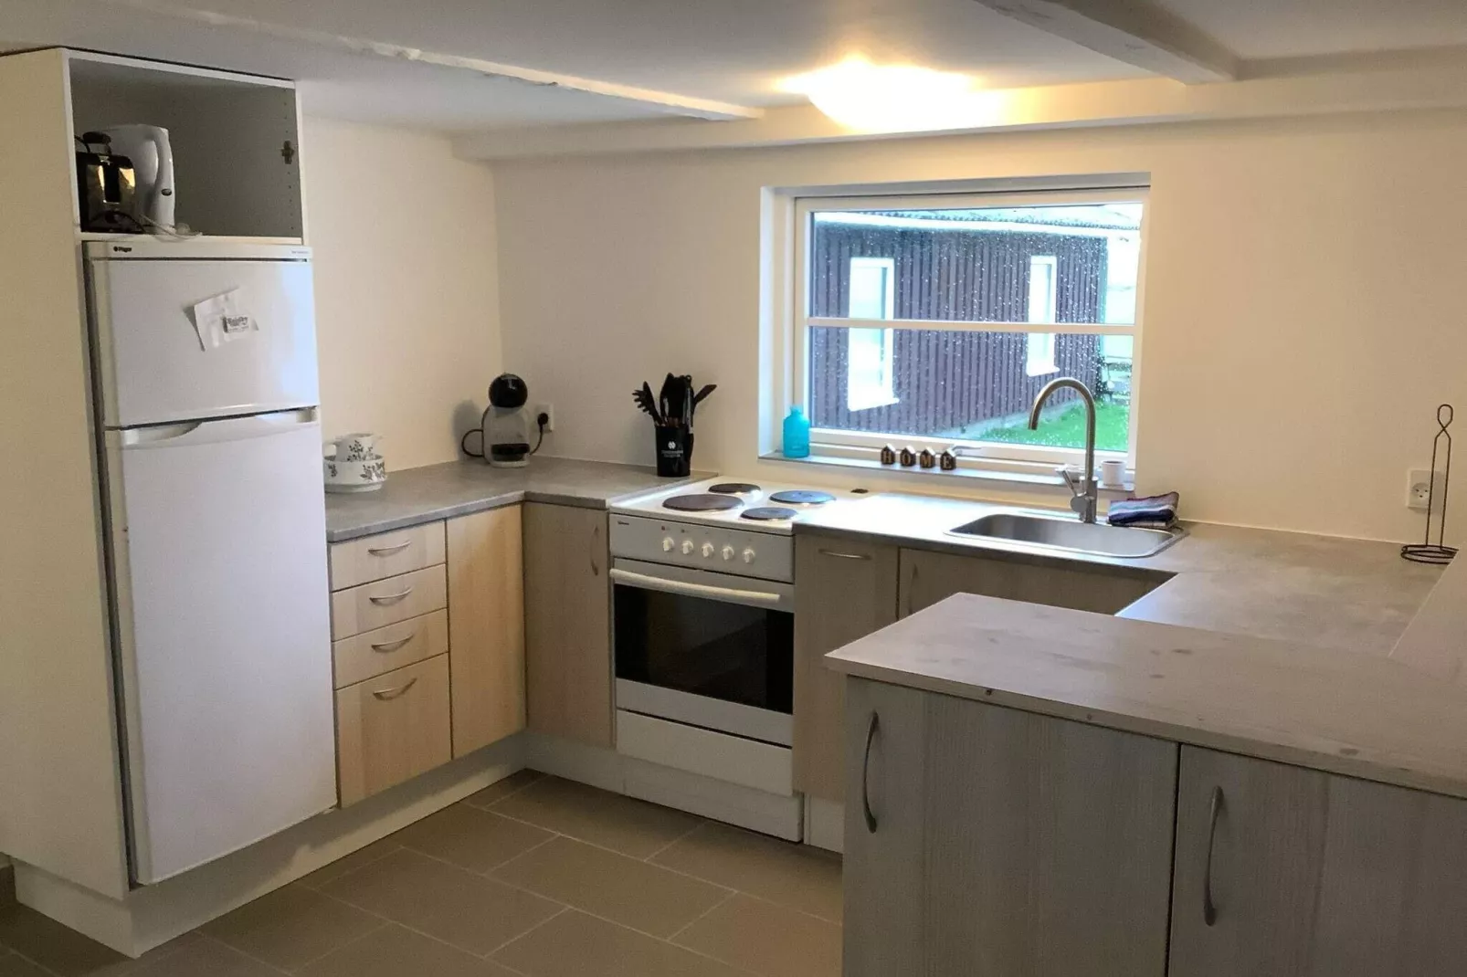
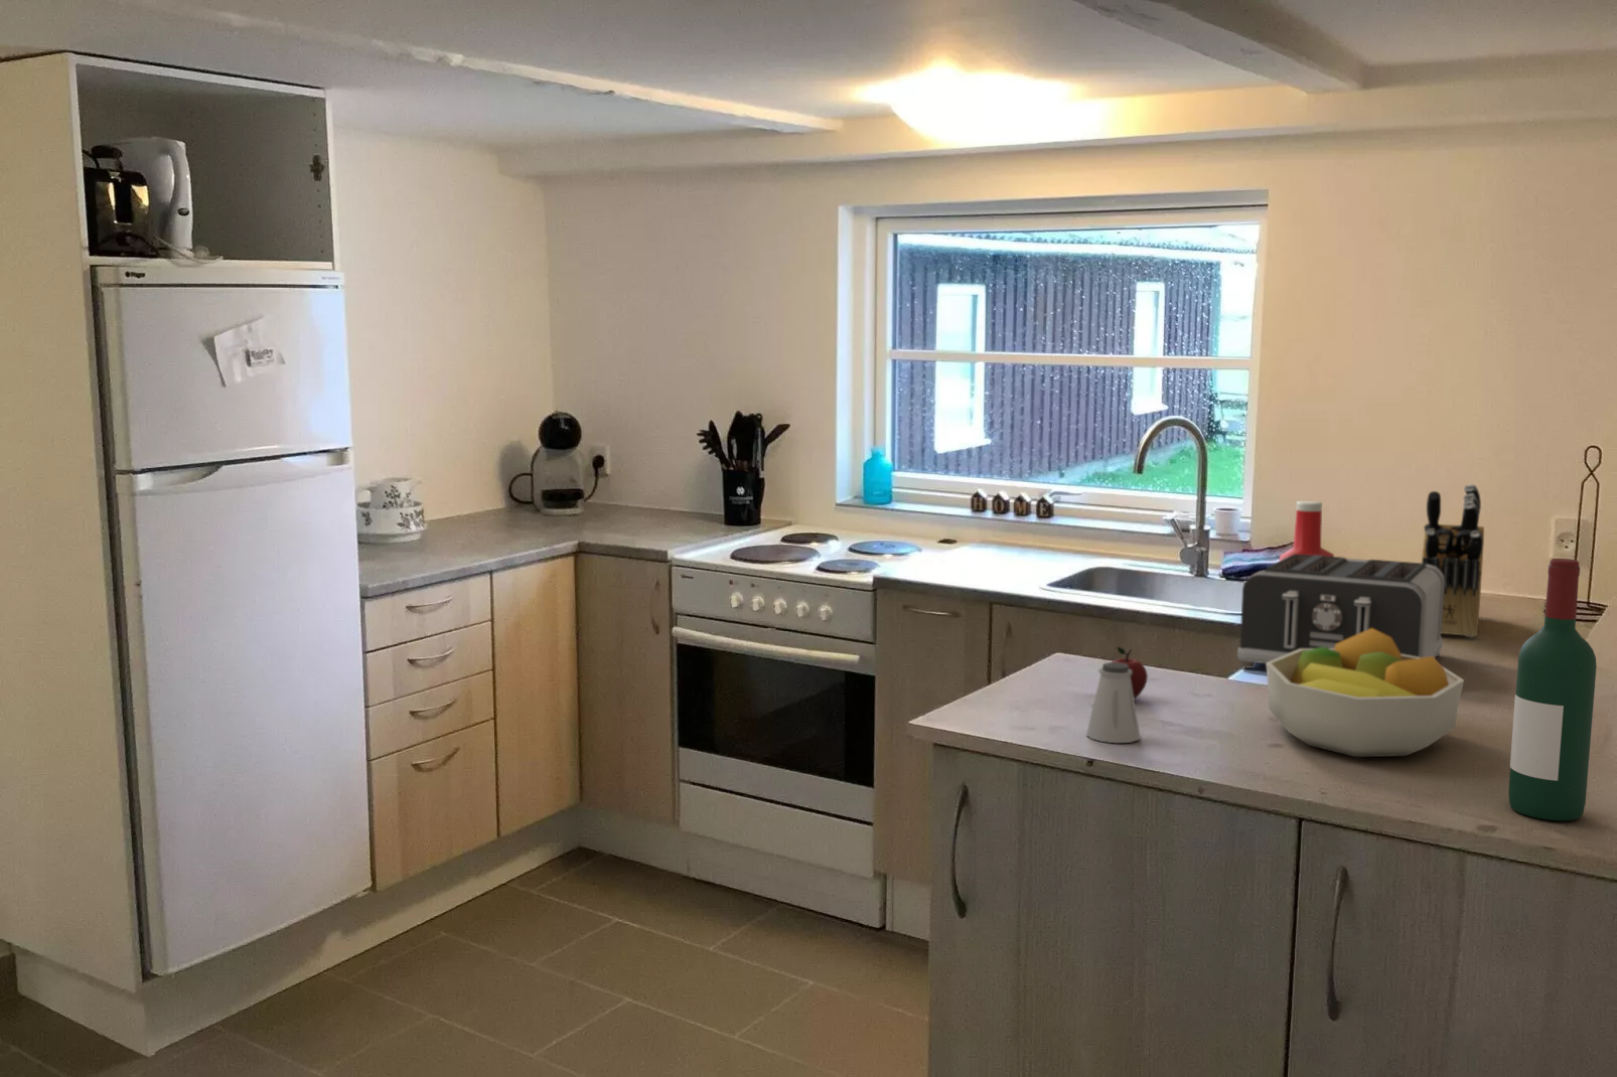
+ toaster (1342, 614)
+ fruit bowl (1361, 689)
+ saltshaker (1113, 701)
+ soap bottle (1306, 554)
+ wine bottle (1554, 686)
+ apple (1129, 668)
+ knife block (1452, 554)
